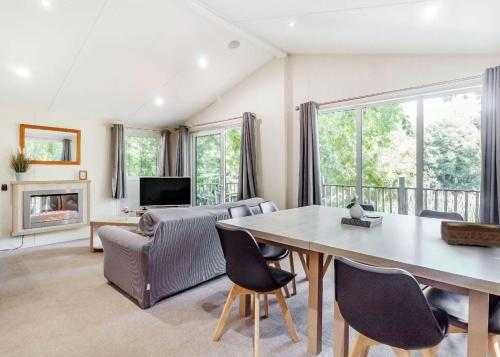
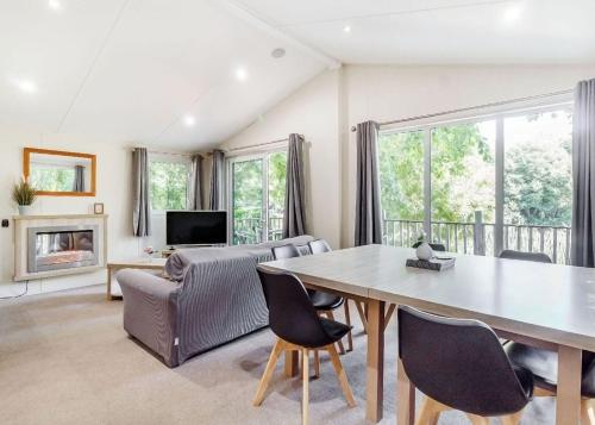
- tissue box (471, 233)
